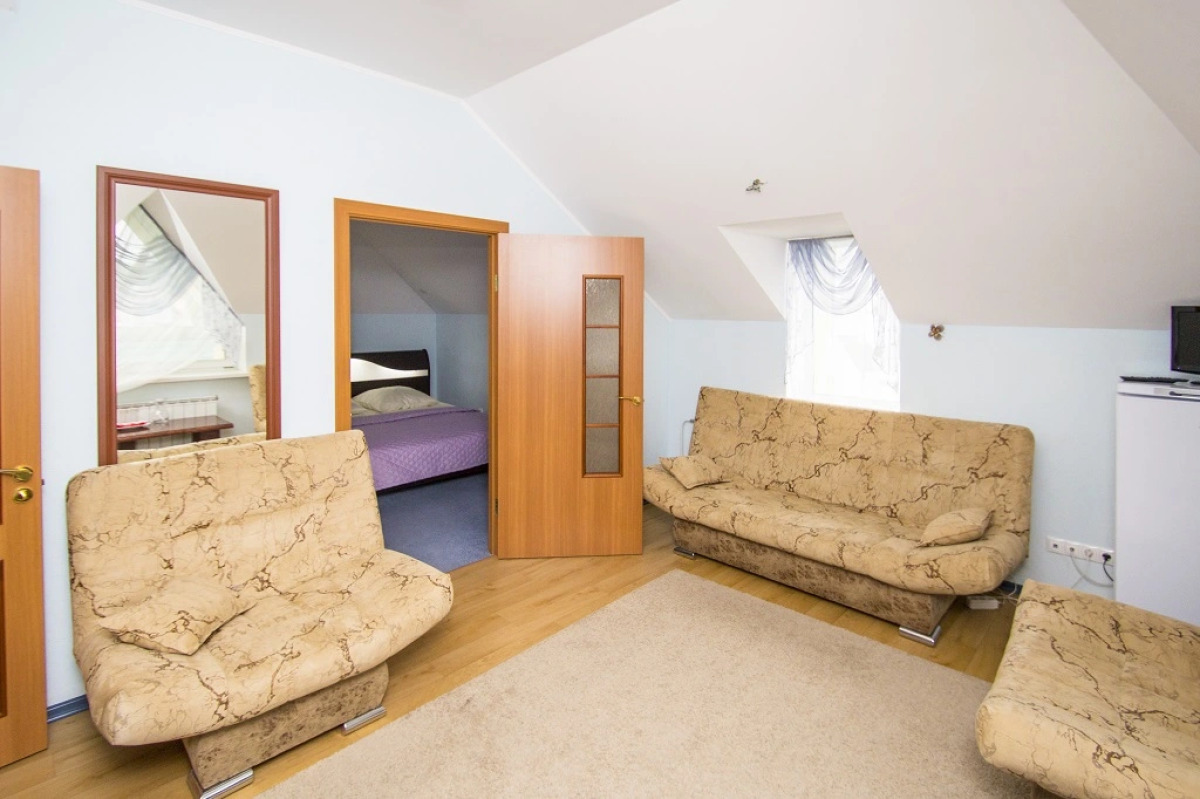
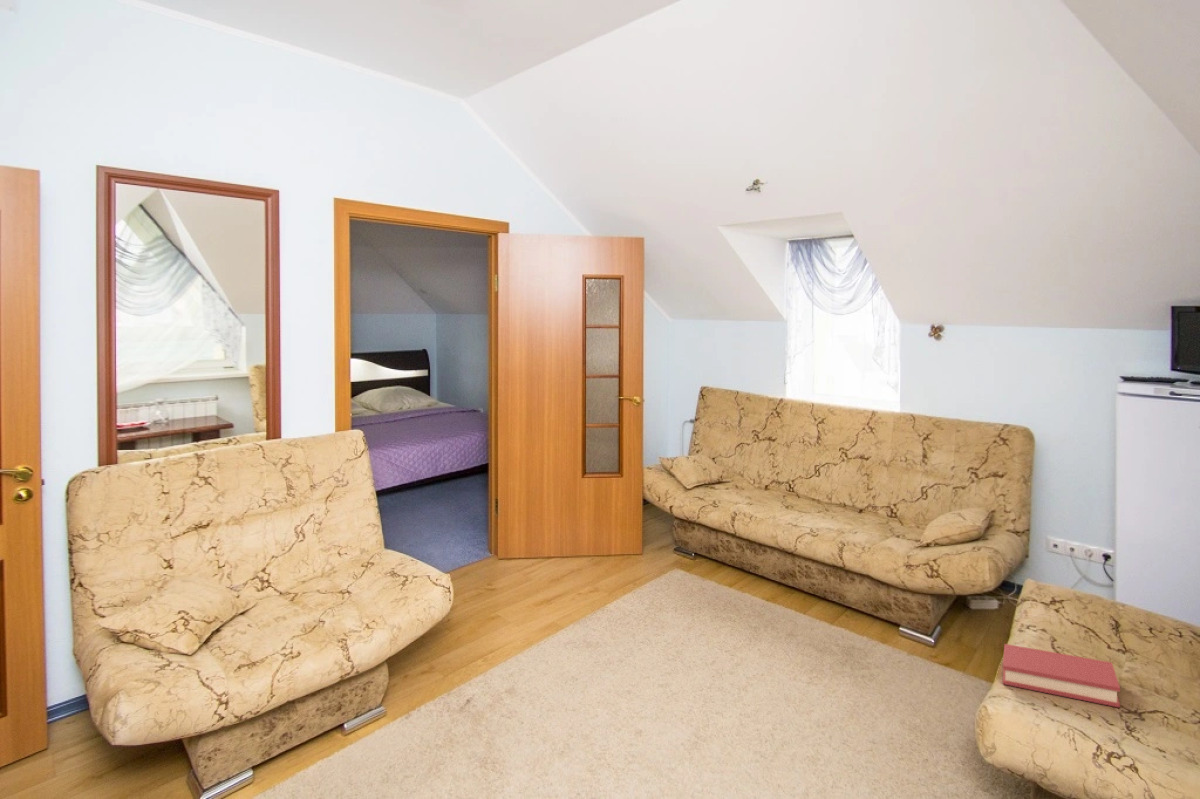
+ hardback book (1057, 672)
